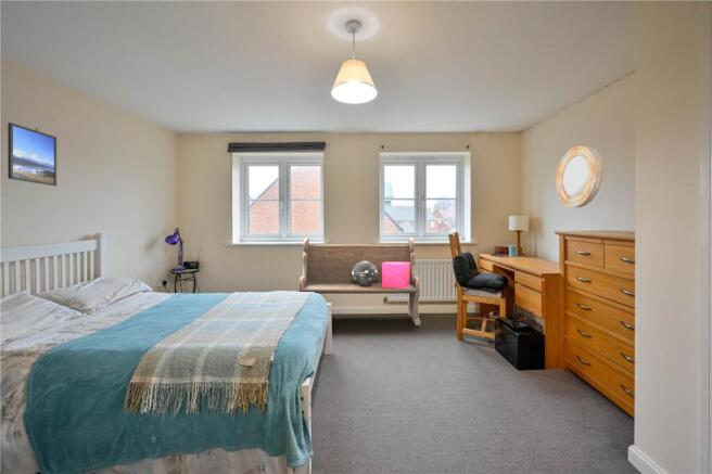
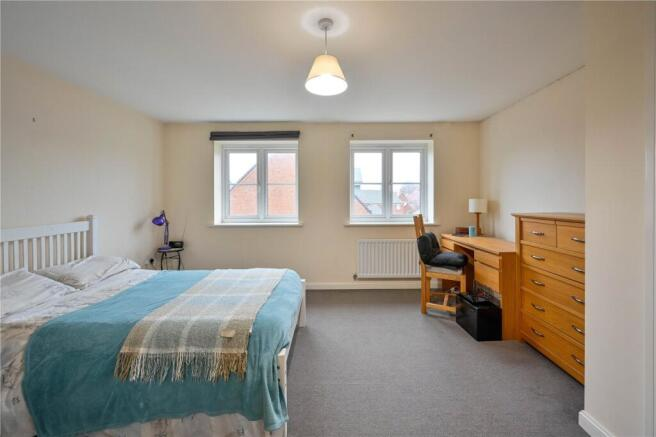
- bench (354, 280)
- decorative sphere (365, 273)
- home mirror (576, 177)
- storage bin (396, 273)
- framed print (34, 156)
